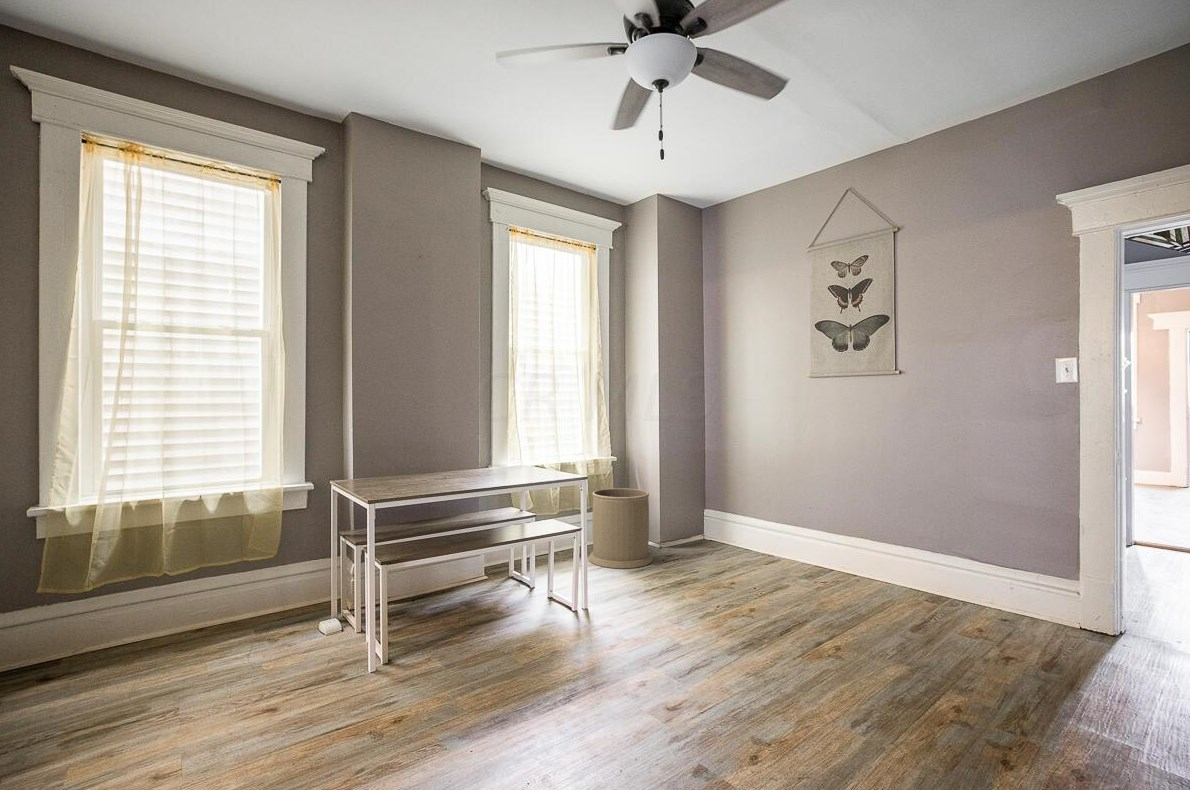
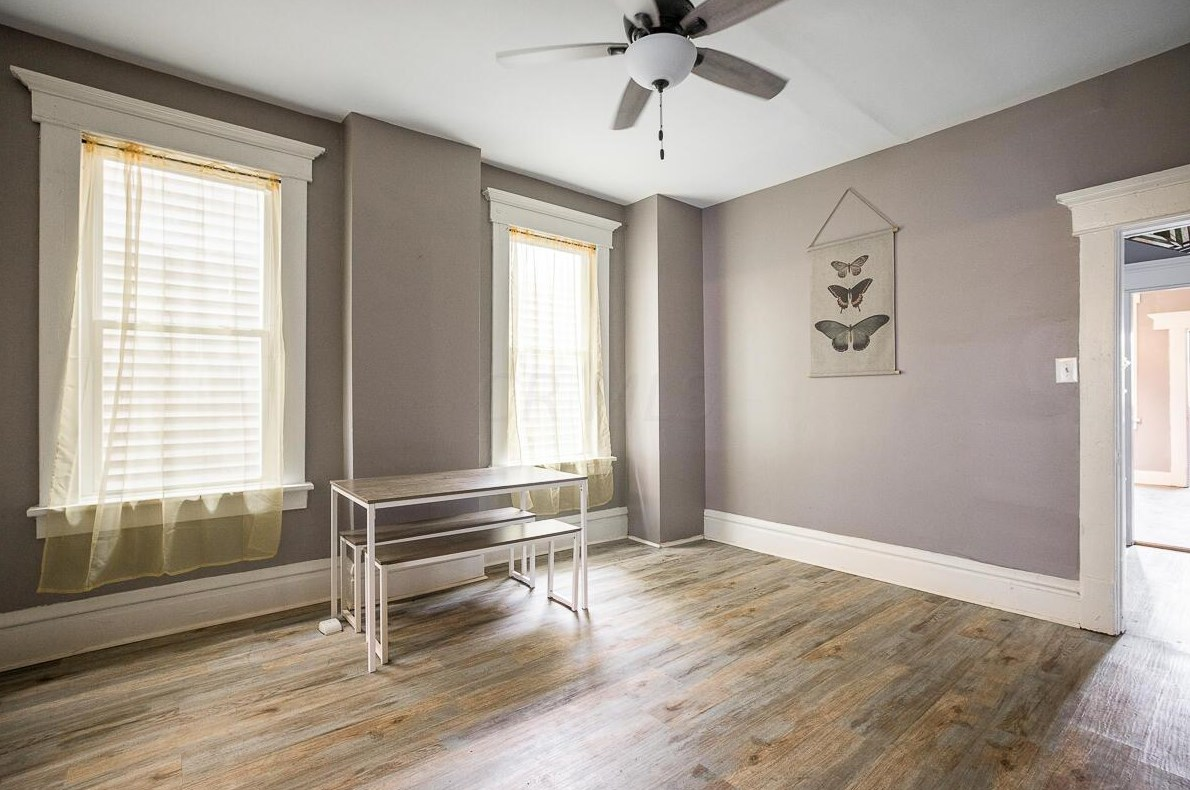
- trash can (620, 525)
